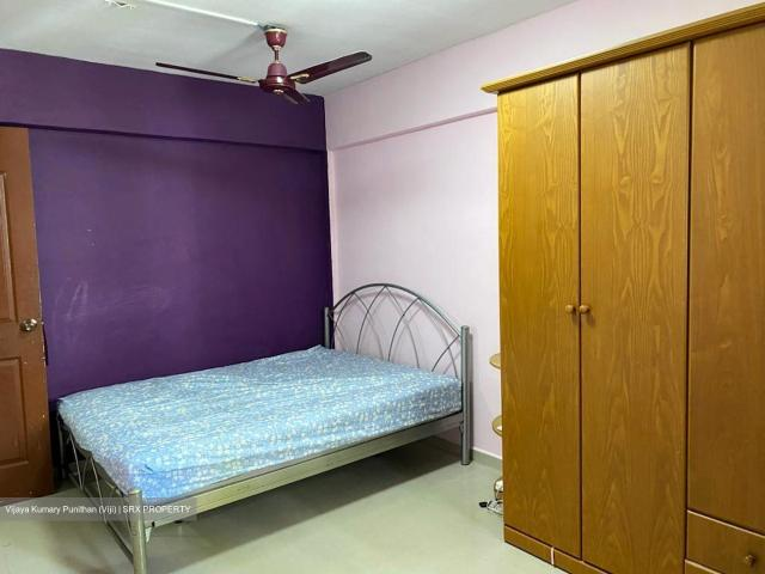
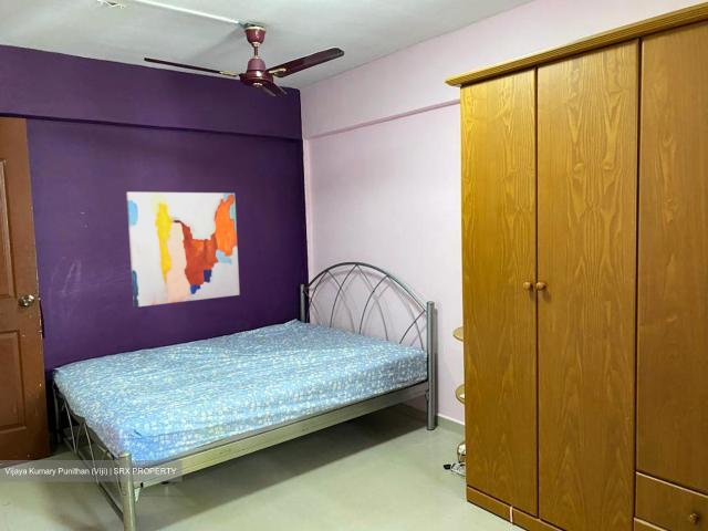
+ wall art (186, 247)
